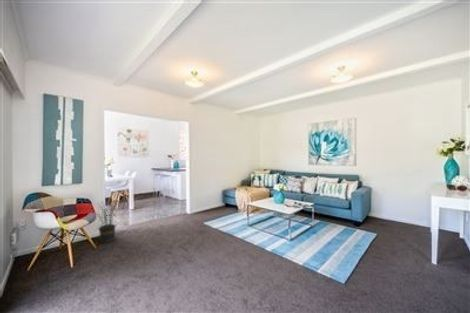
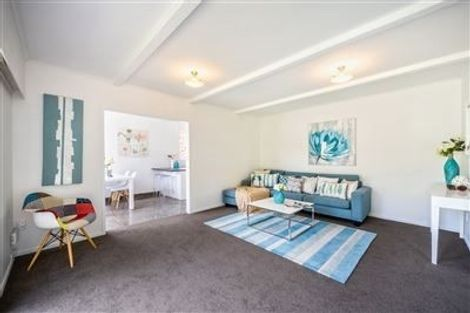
- potted plant (106, 219)
